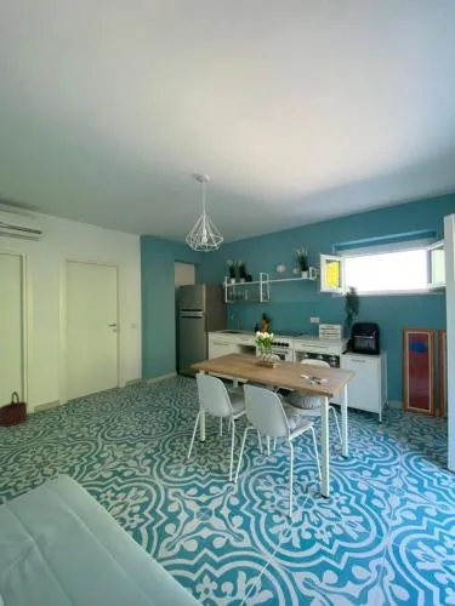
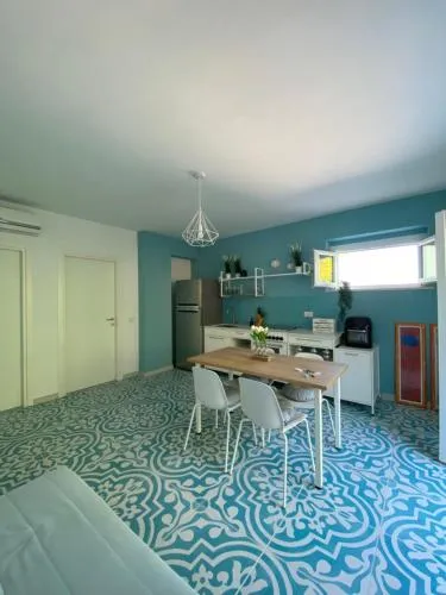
- wooden bucket (13, 406)
